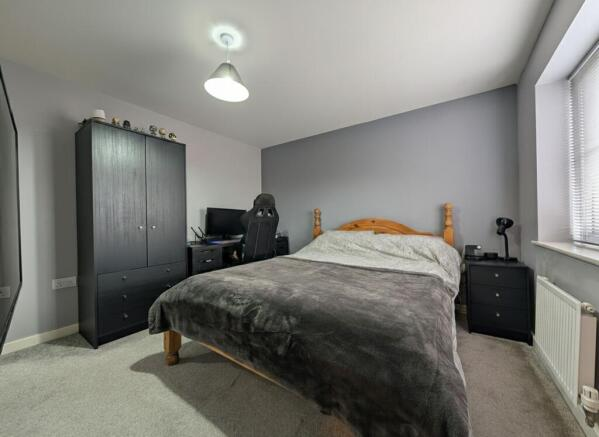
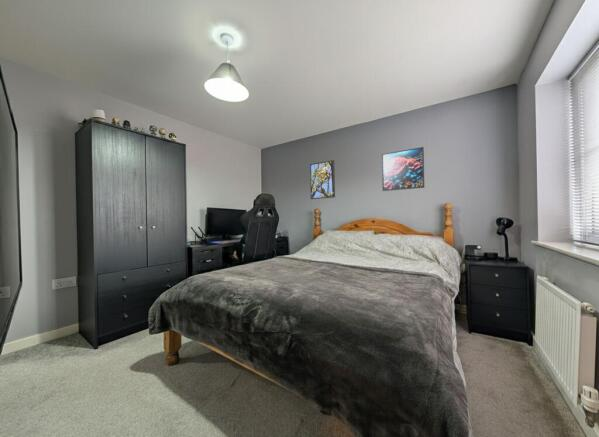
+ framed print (322, 180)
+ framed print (402, 170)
